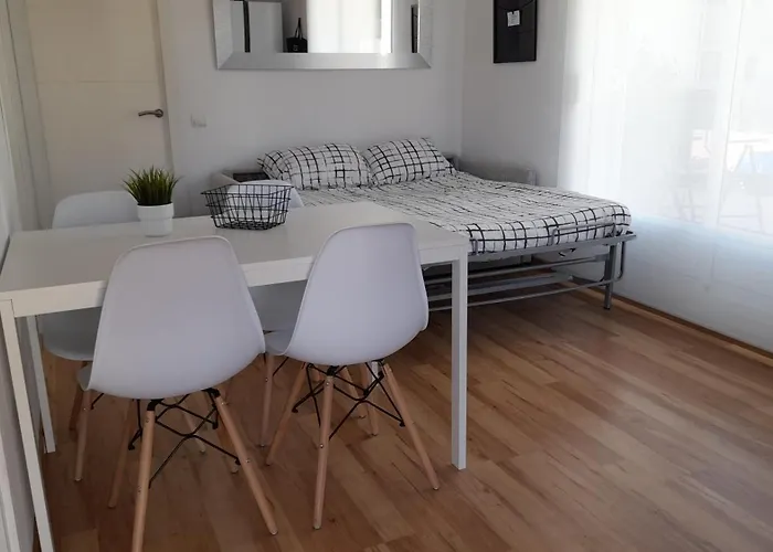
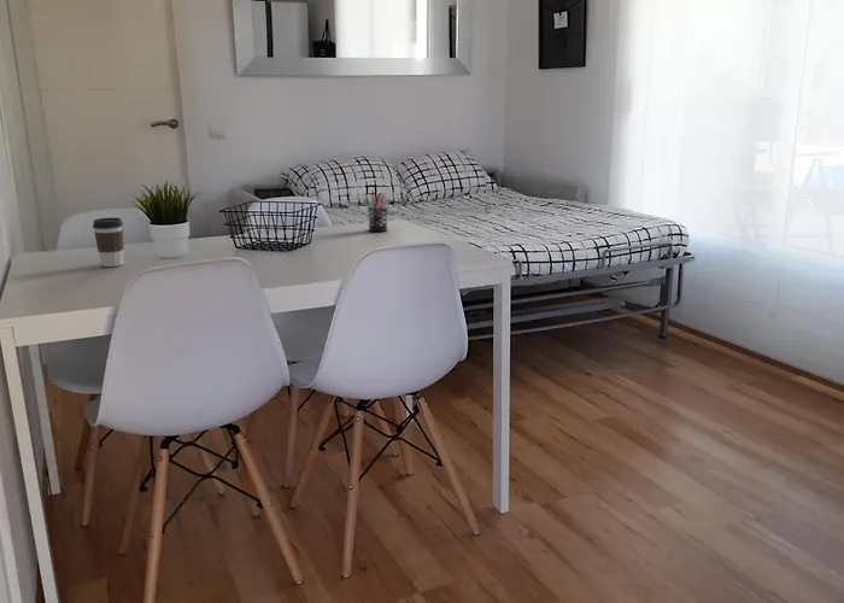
+ pen holder (375, 210)
+ coffee cup (110, 241)
